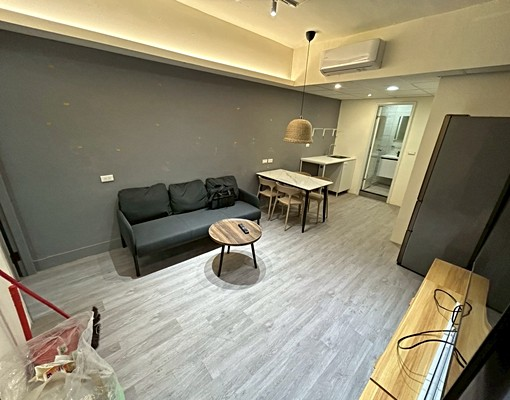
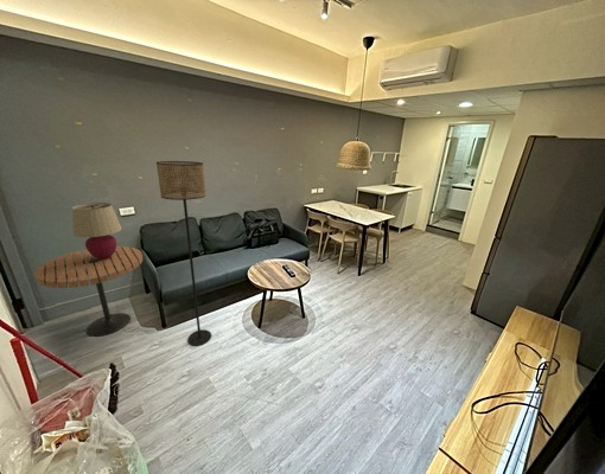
+ side table (101, 293)
+ floor lamp (191, 261)
+ table lamp (98, 231)
